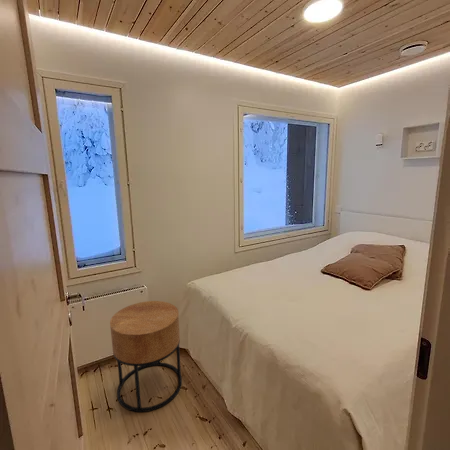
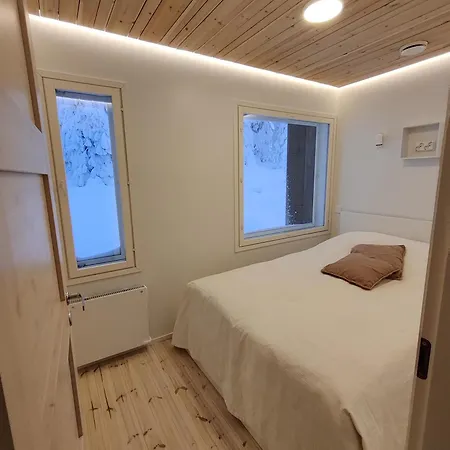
- side table (148, 351)
